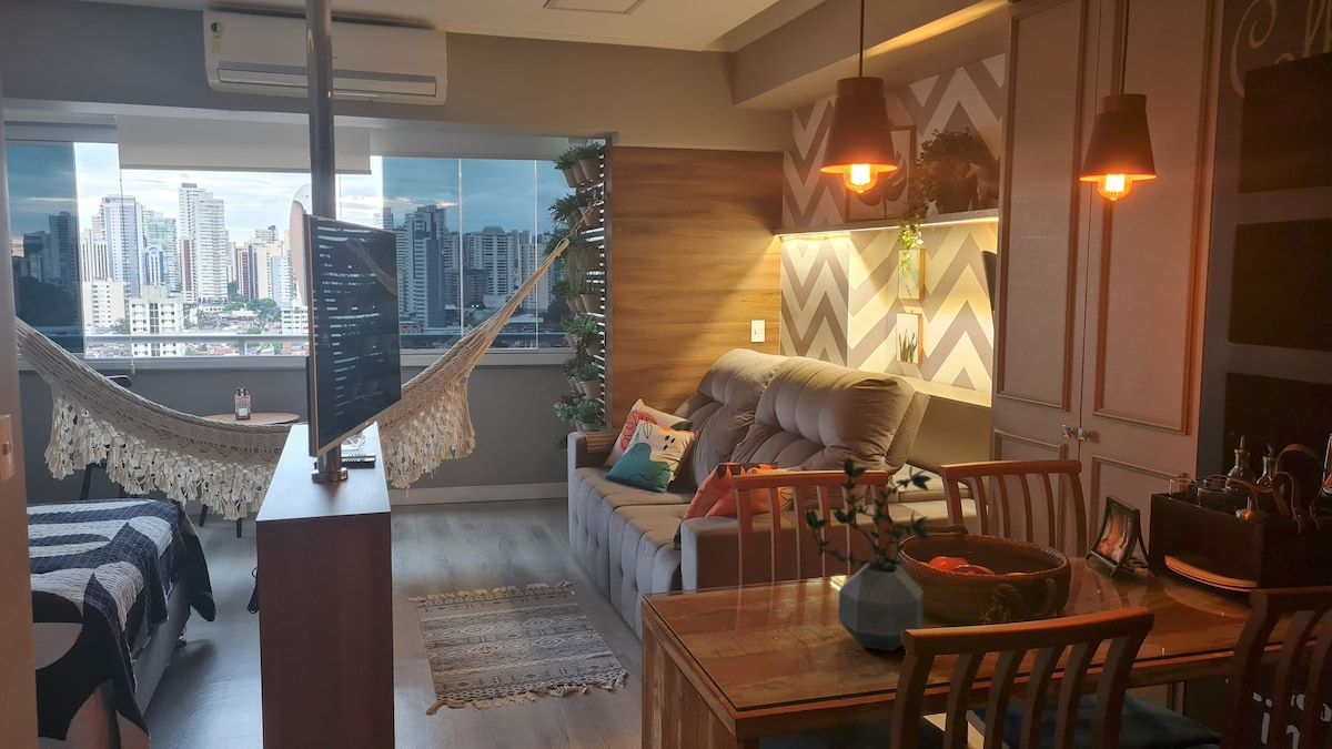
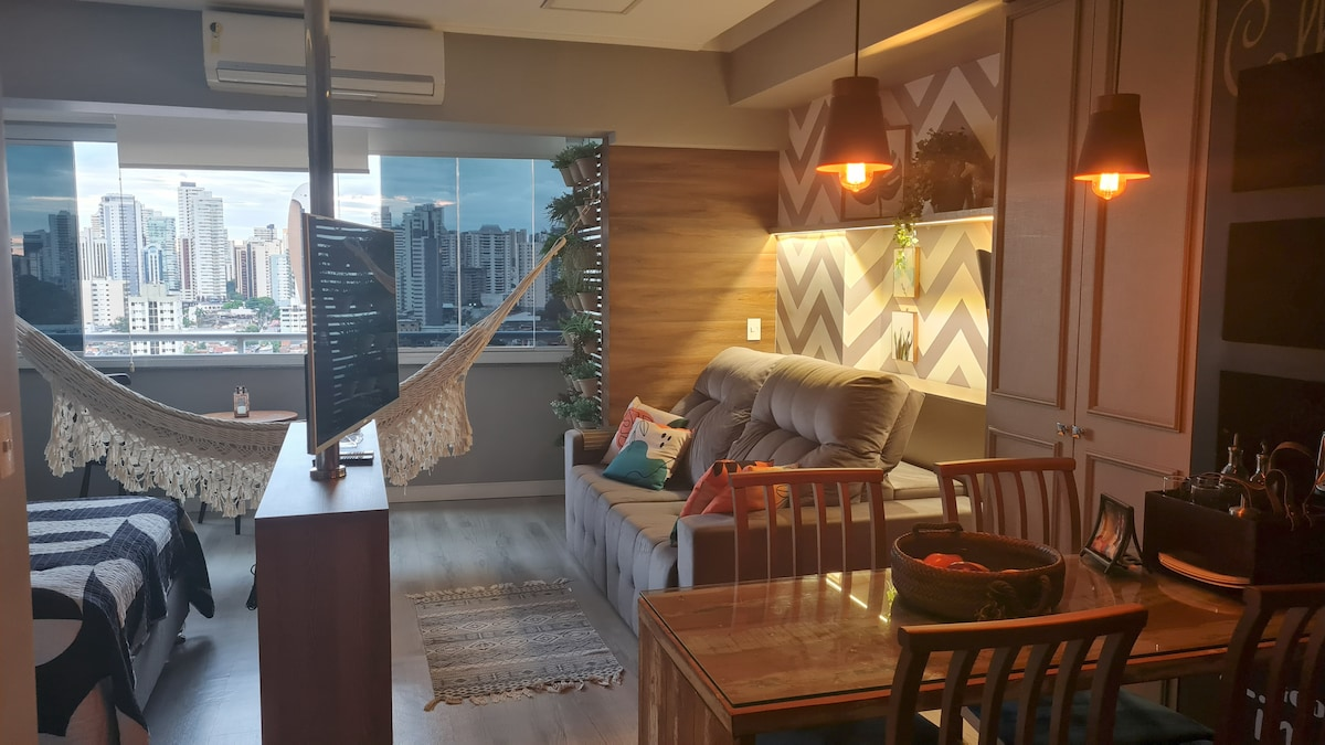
- potted plant (872, 548)
